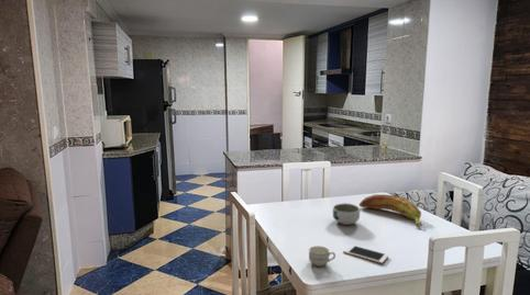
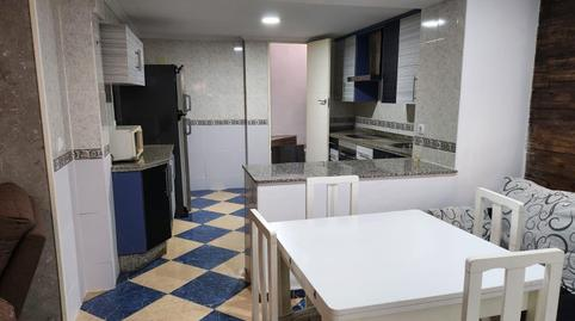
- banana (390, 206)
- bowl (345, 215)
- cell phone (365, 253)
- cup (321, 257)
